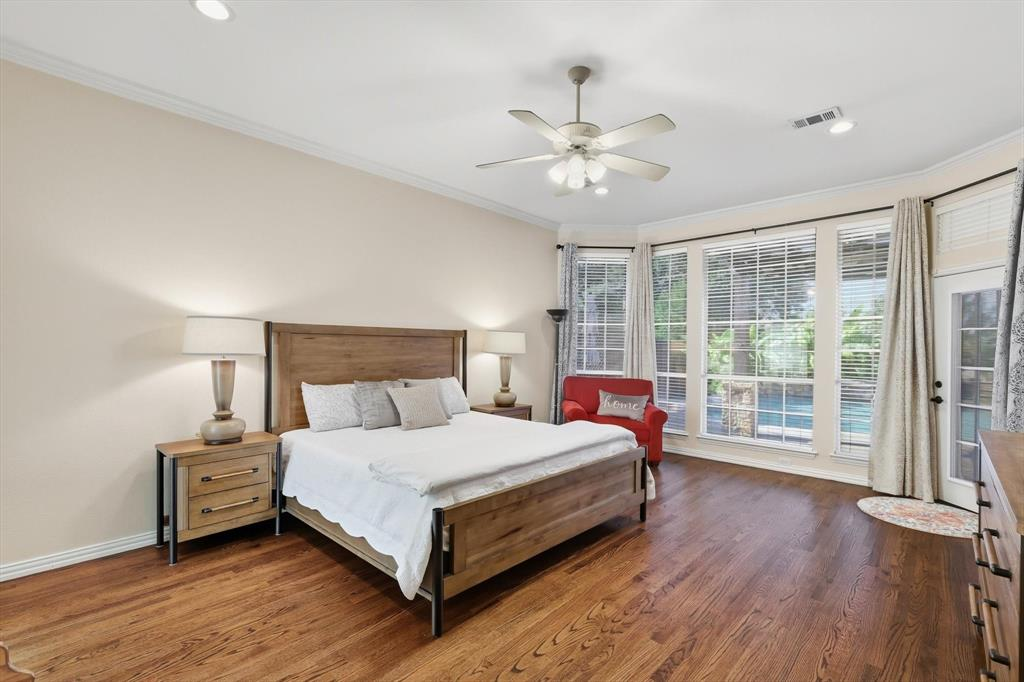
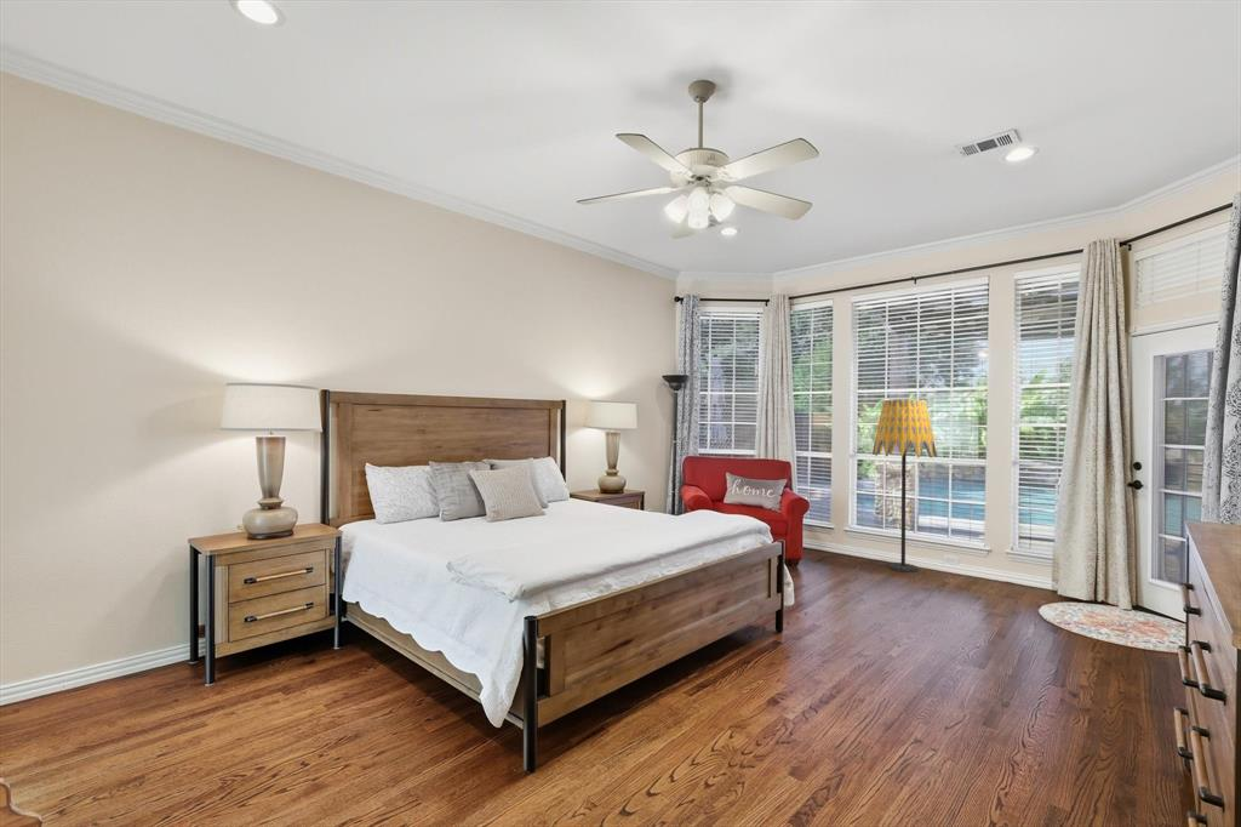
+ floor lamp (903, 484)
